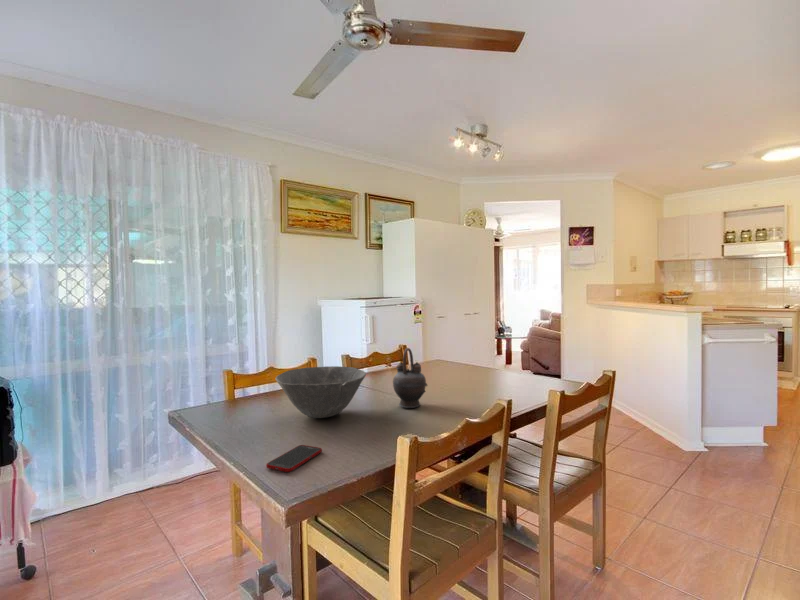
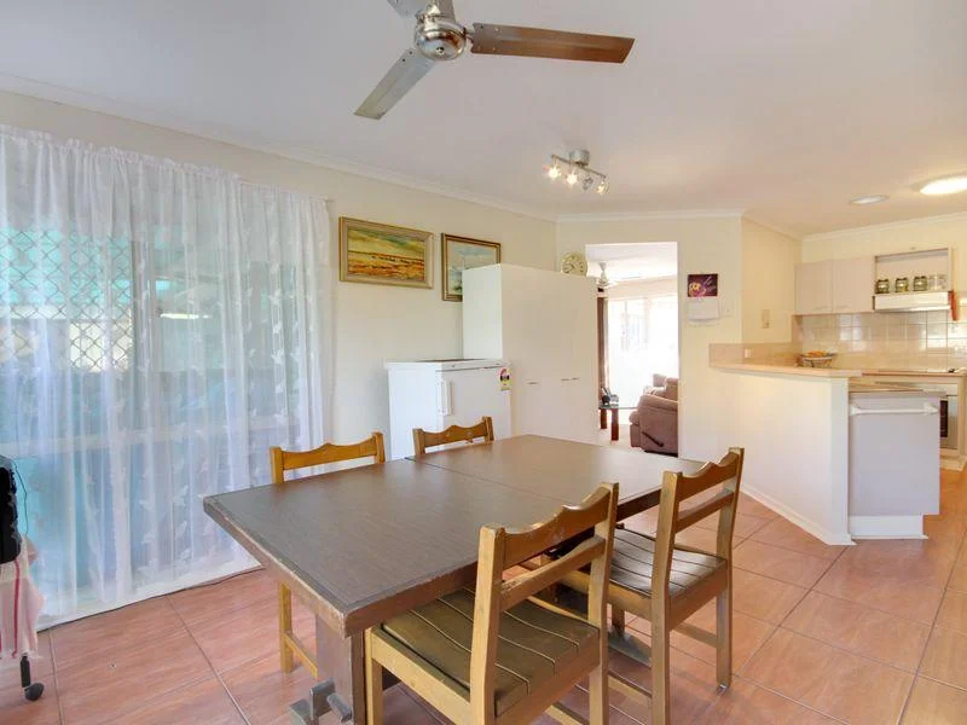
- bowl (322, 394)
- cell phone (295, 457)
- teapot (411, 376)
